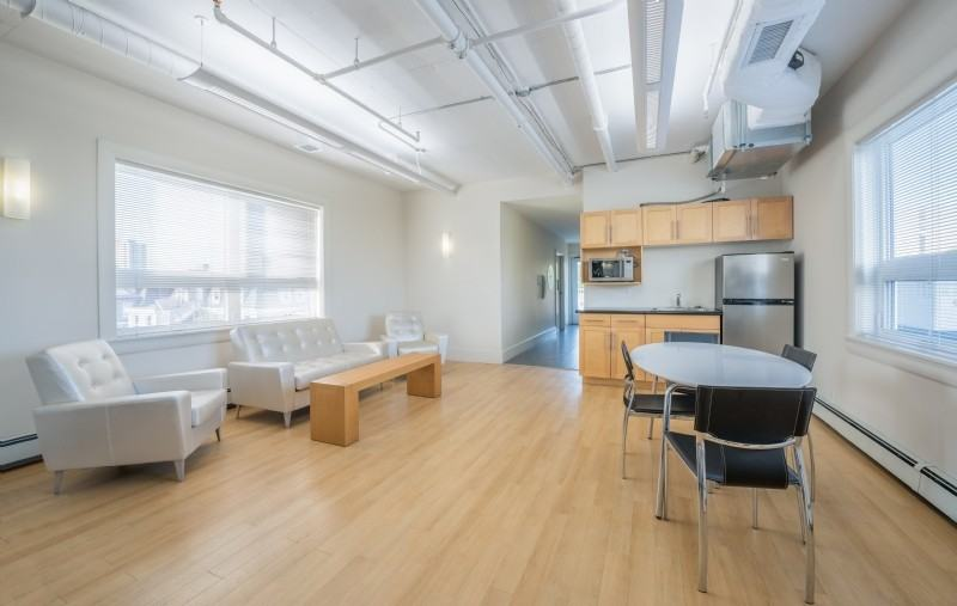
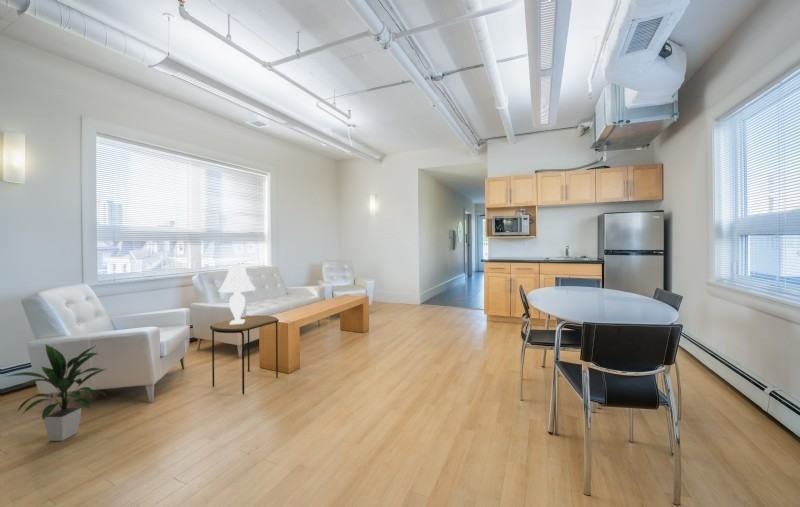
+ side table (248, 351)
+ table lamp (237, 294)
+ indoor plant (67, 389)
